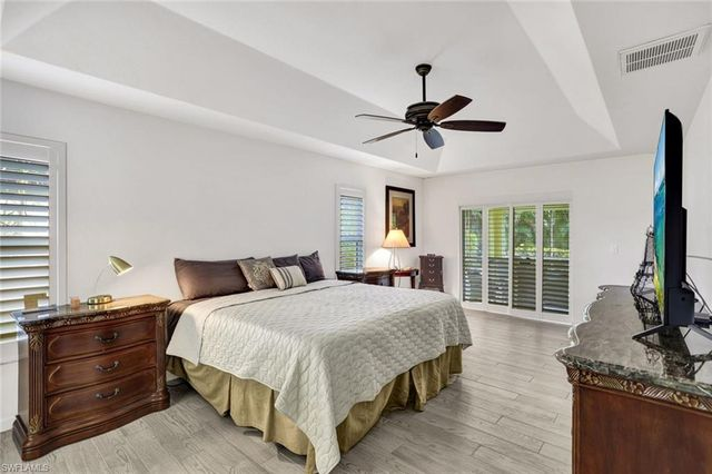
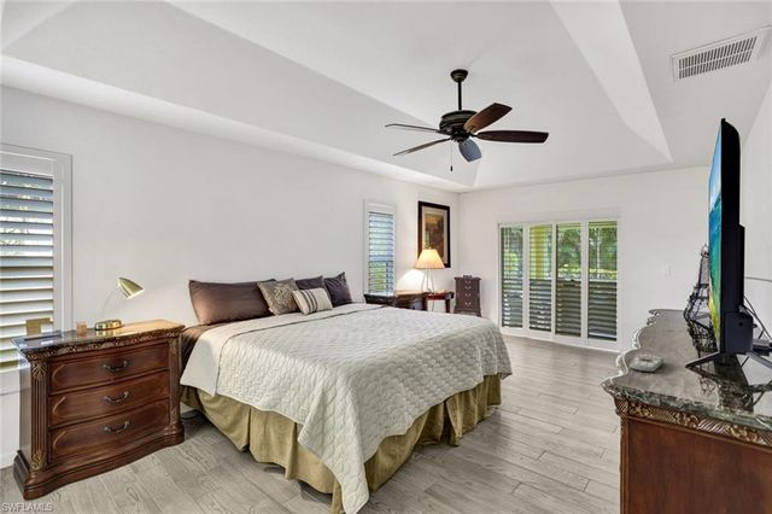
+ remote control (645, 362)
